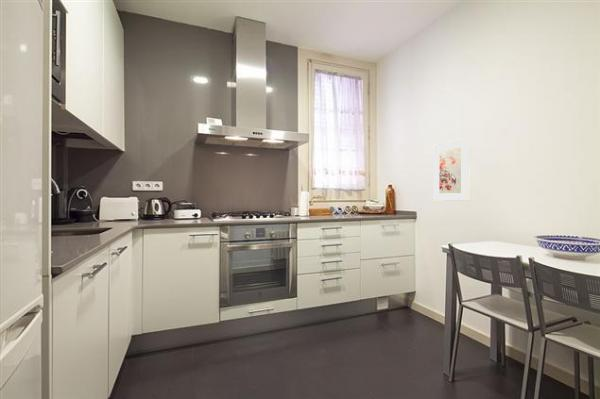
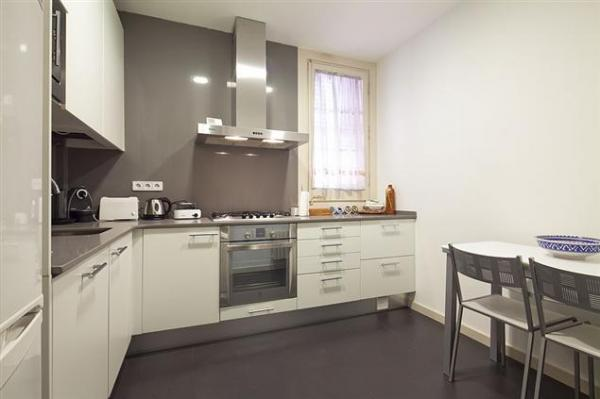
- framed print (450, 171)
